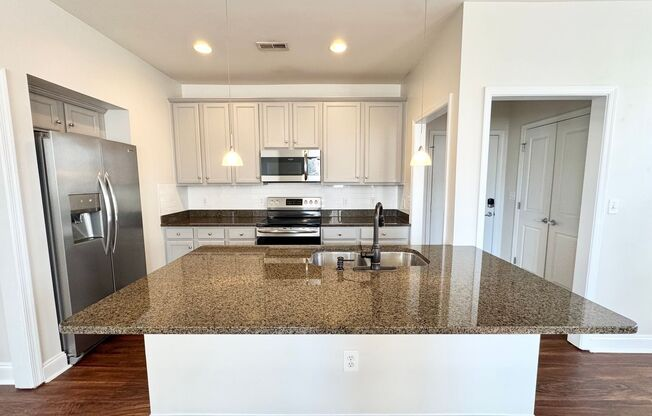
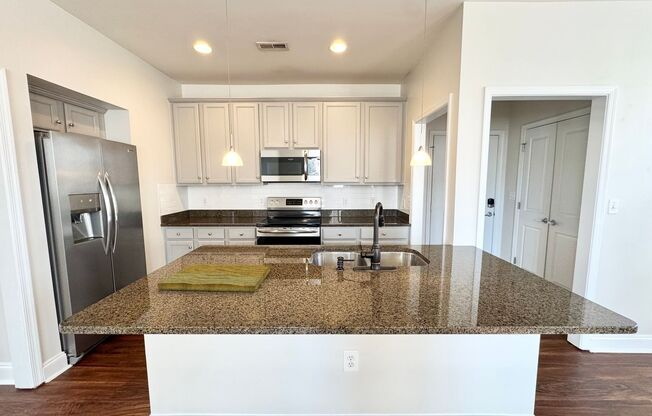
+ cutting board (219, 275)
